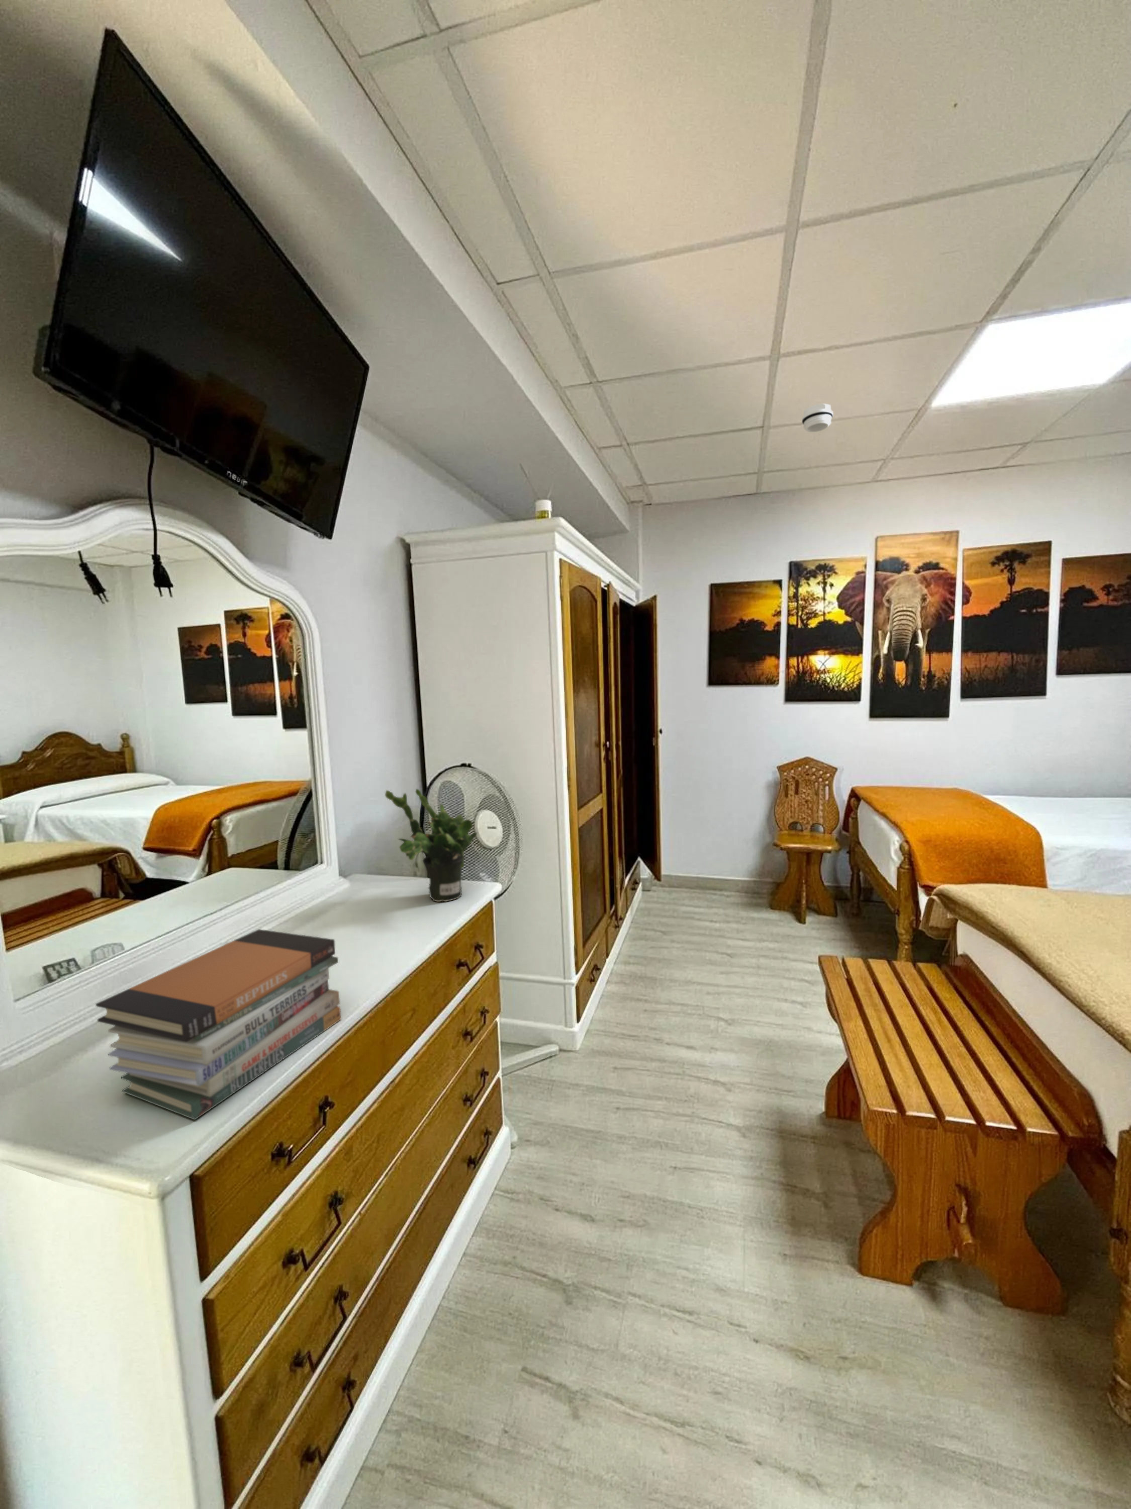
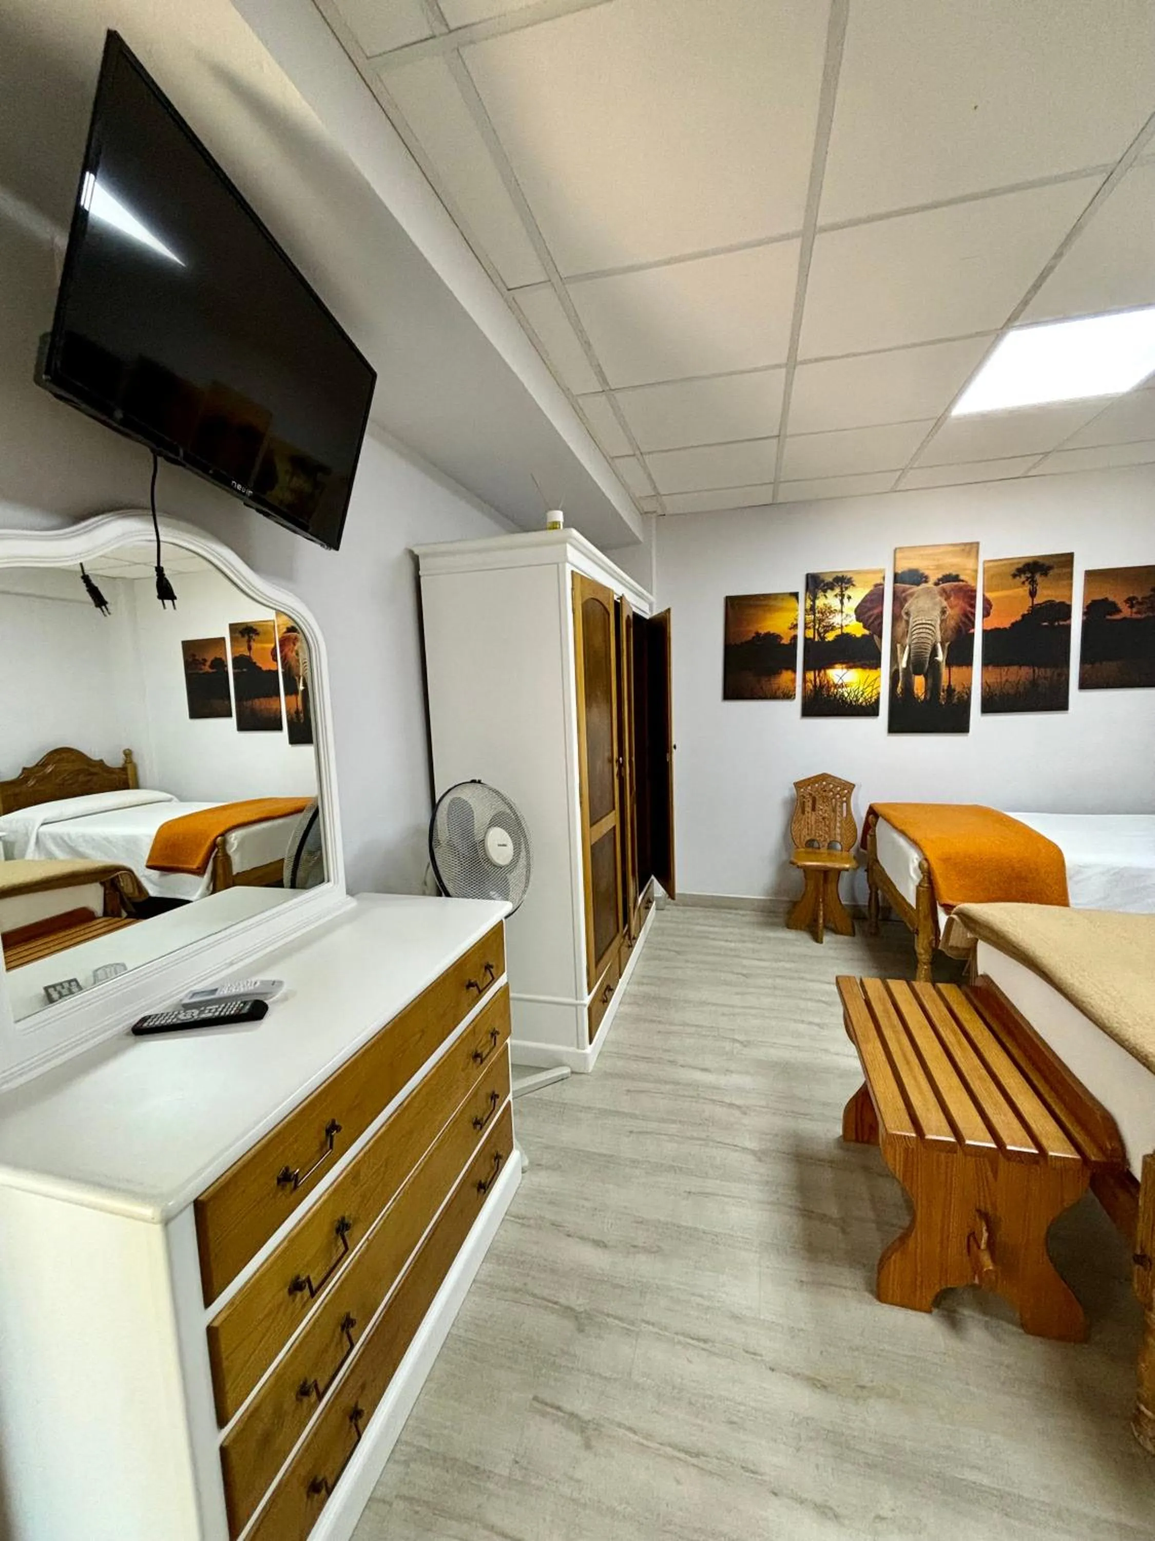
- potted plant (428, 846)
- smoke detector (817, 418)
- book stack (233, 1011)
